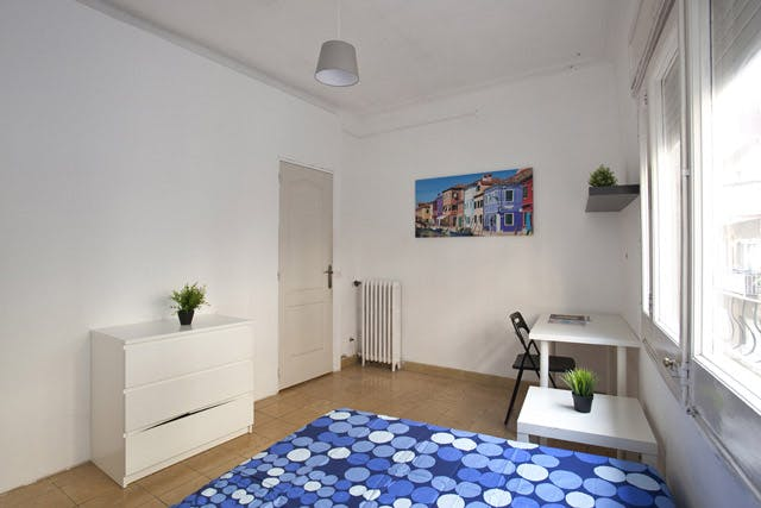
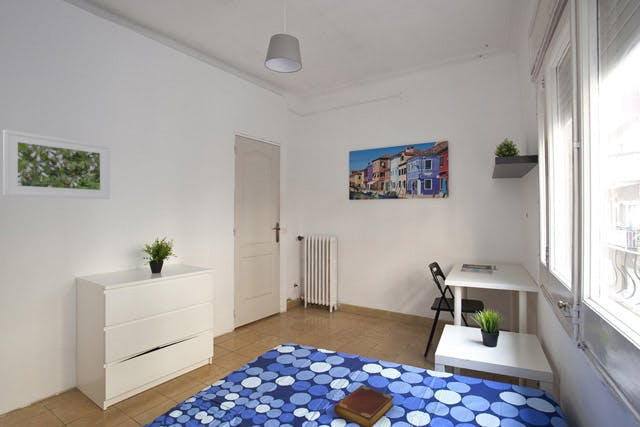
+ book (364, 404)
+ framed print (61, 168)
